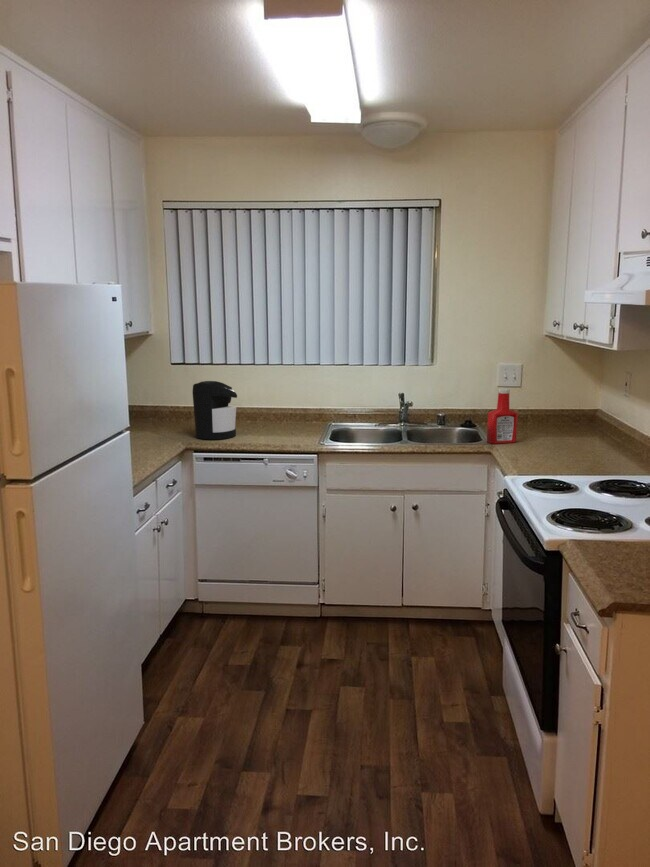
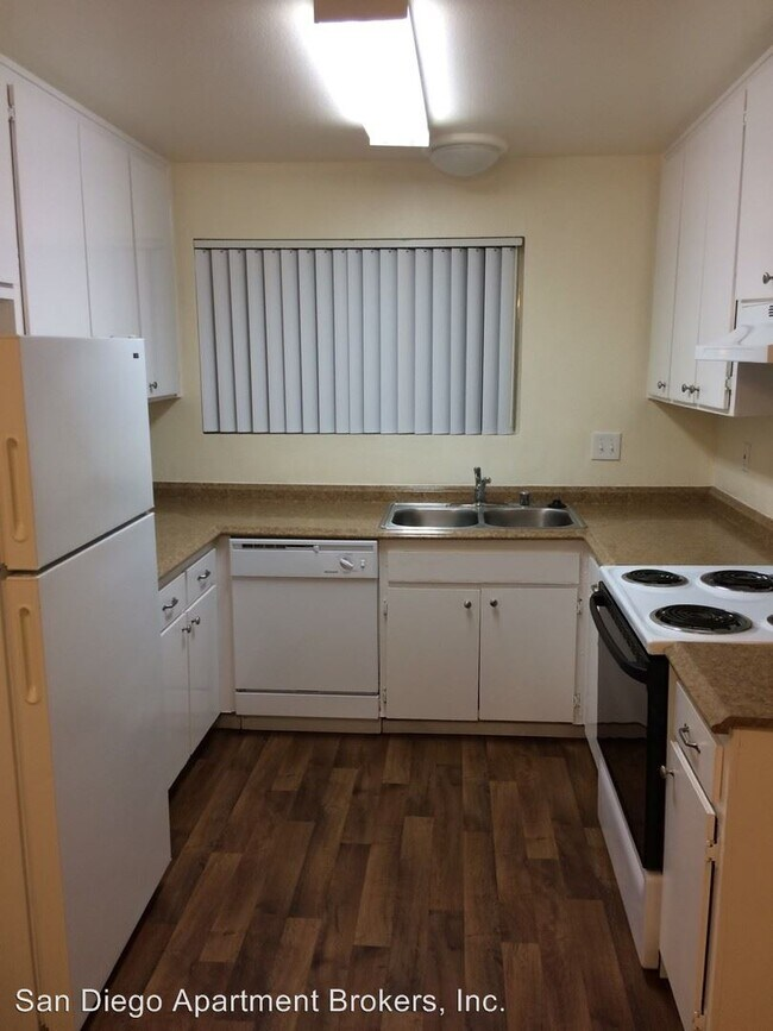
- coffee maker (216, 407)
- soap bottle (502, 415)
